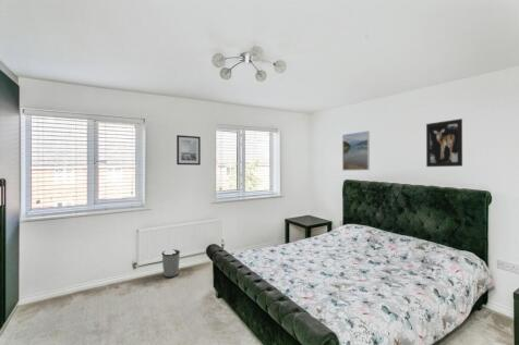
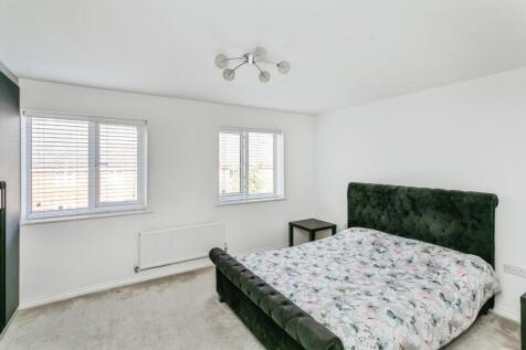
- wall art (443, 144)
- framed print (354, 151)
- wastebasket (170, 263)
- wall art (189, 150)
